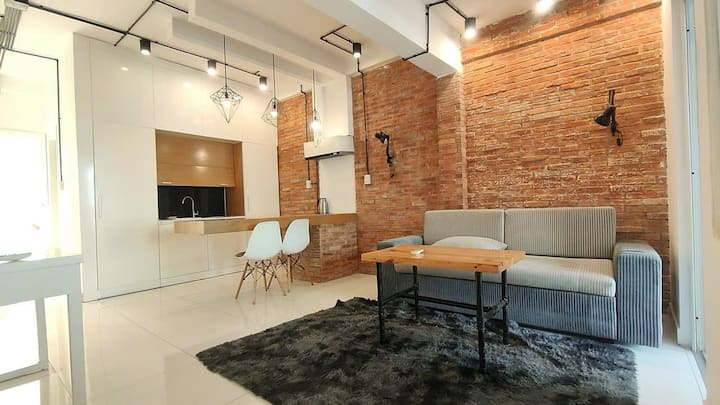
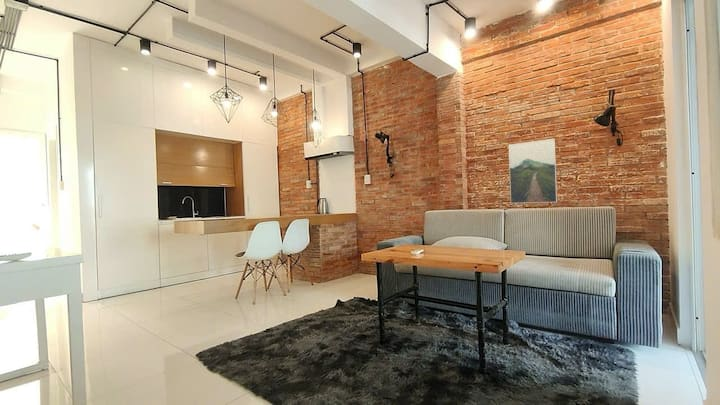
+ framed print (532, 172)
